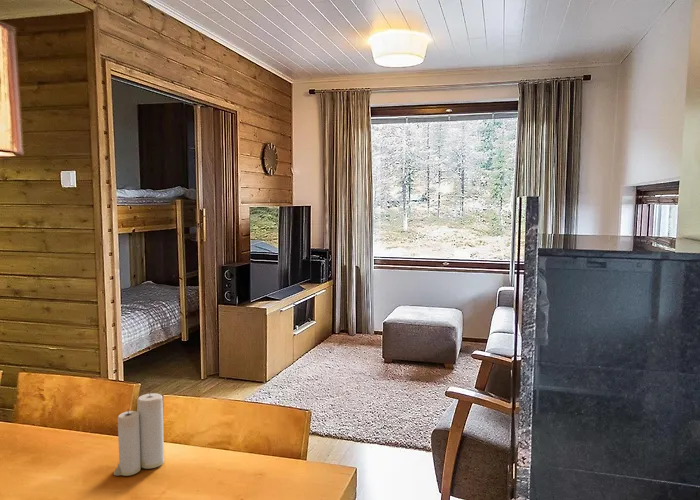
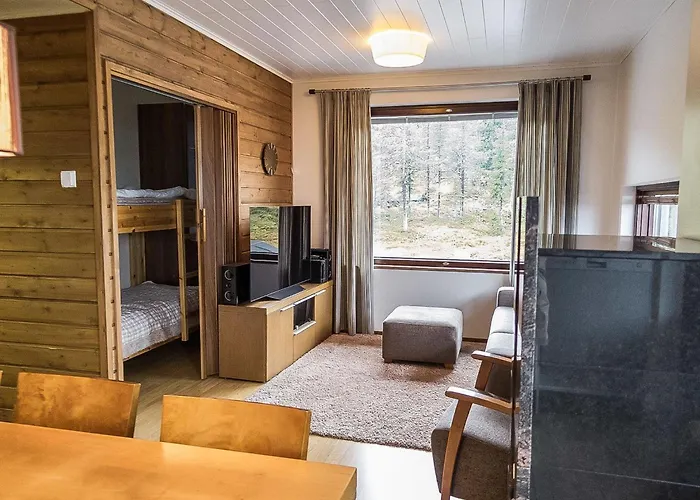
- candle (142, 426)
